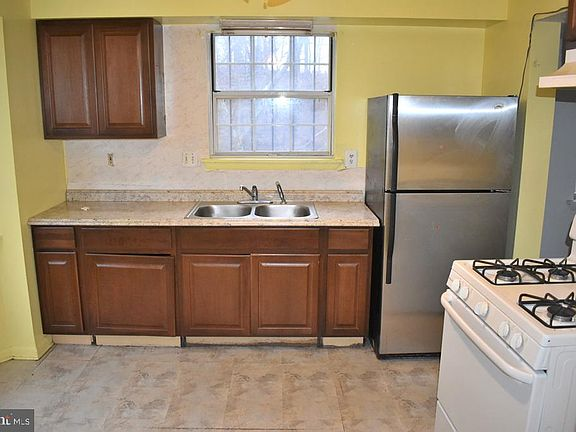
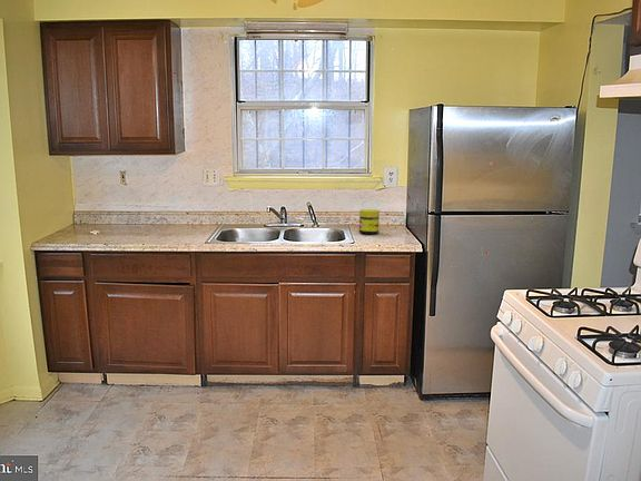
+ jar (368, 222)
